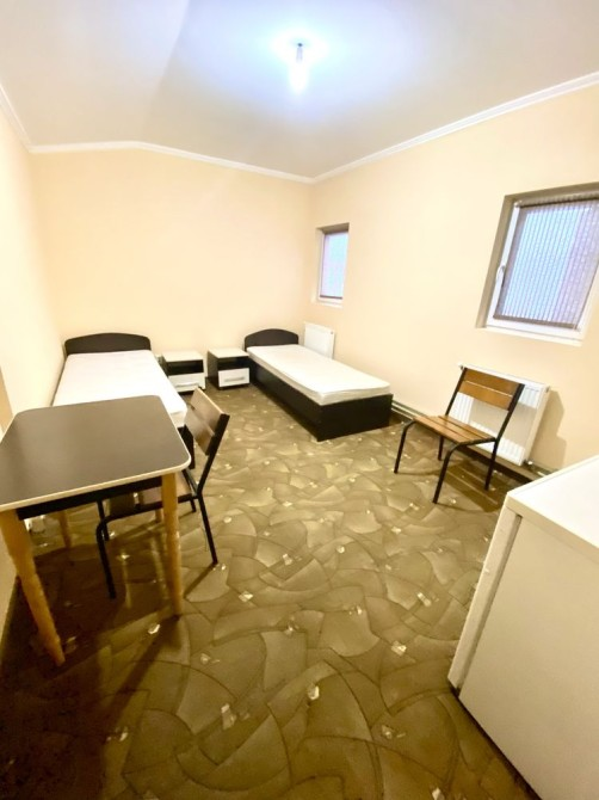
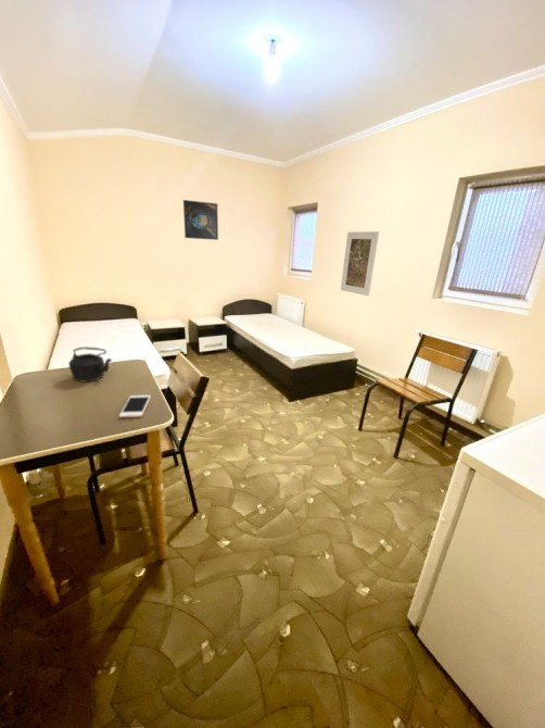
+ cell phone (136, 405)
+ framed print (201, 221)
+ teapot (90, 364)
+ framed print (357, 263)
